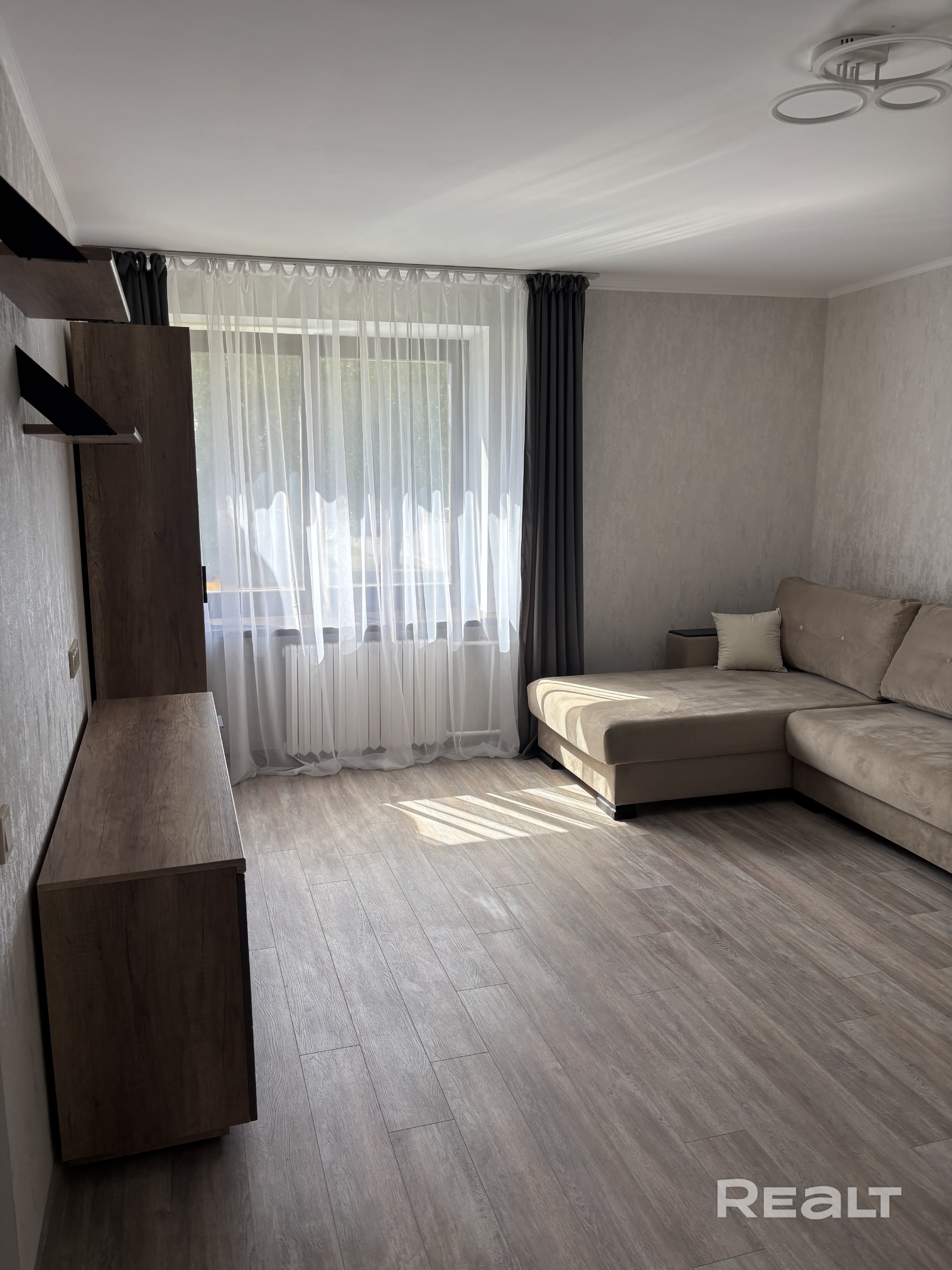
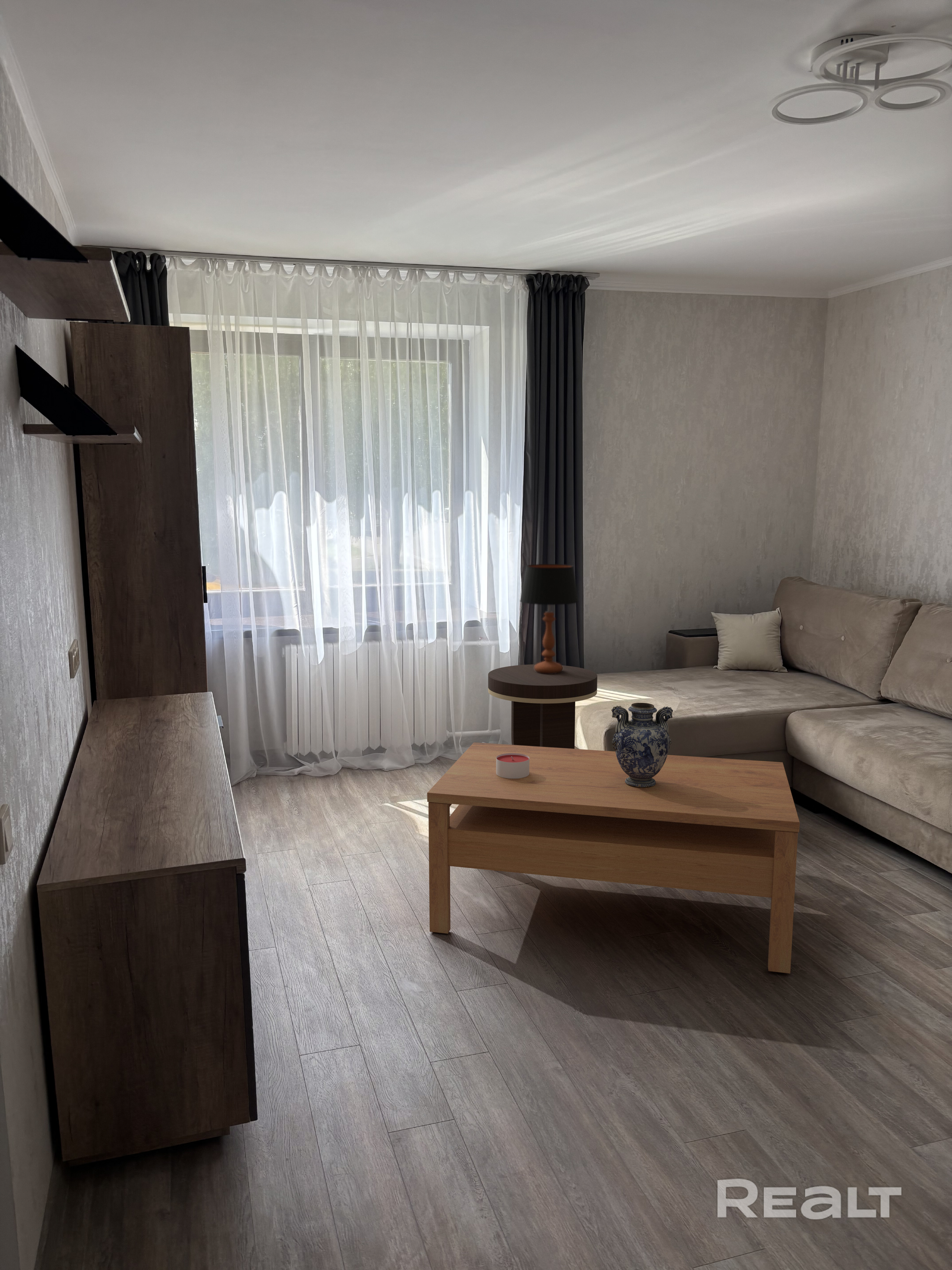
+ side table (542, 742)
+ coffee table (613, 844)
+ decorative vase (641, 744)
+ table lamp (549, 619)
+ candle (513, 765)
